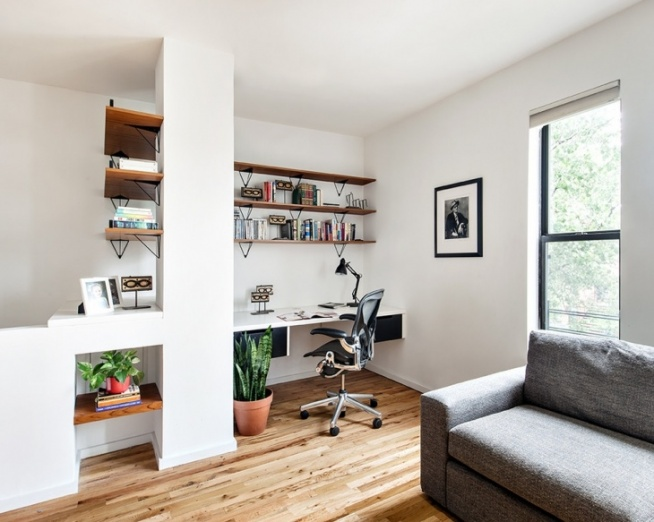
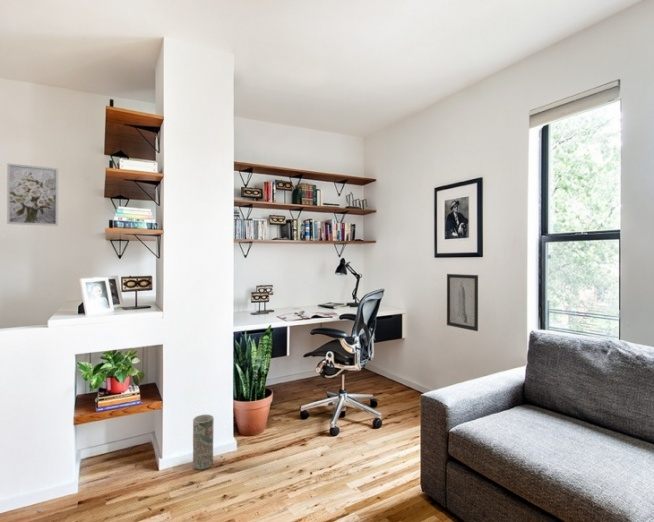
+ wall art (461, 301)
+ wall art (33, 195)
+ vase (203, 441)
